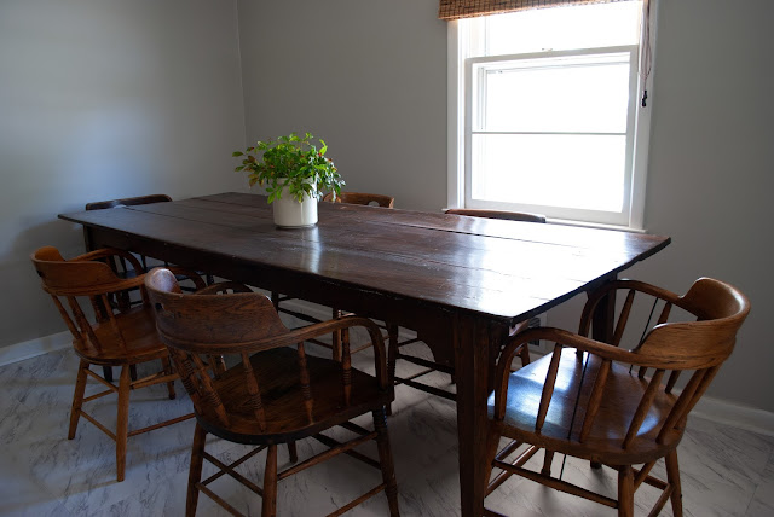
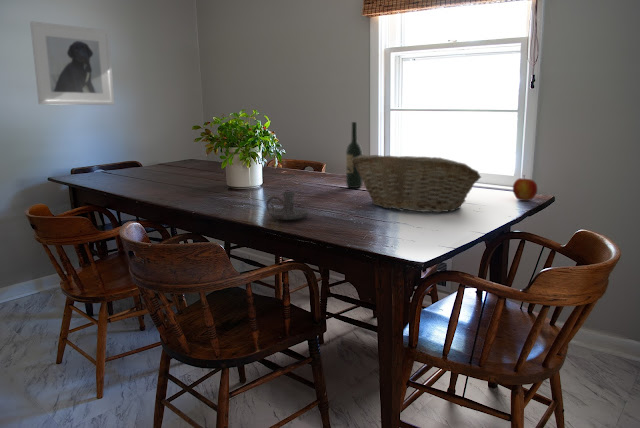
+ fruit basket (413, 179)
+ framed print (75, 65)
+ apple (525, 187)
+ candle holder (285, 205)
+ wine bottle (354, 154)
